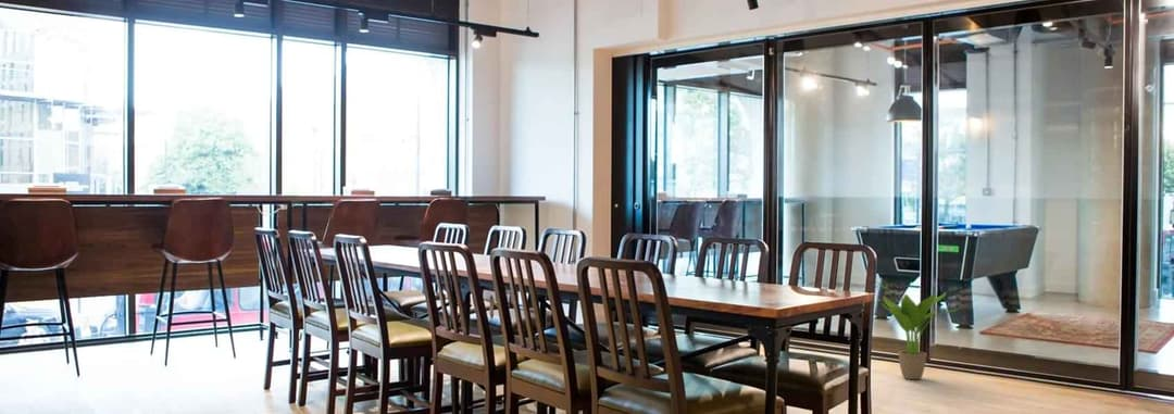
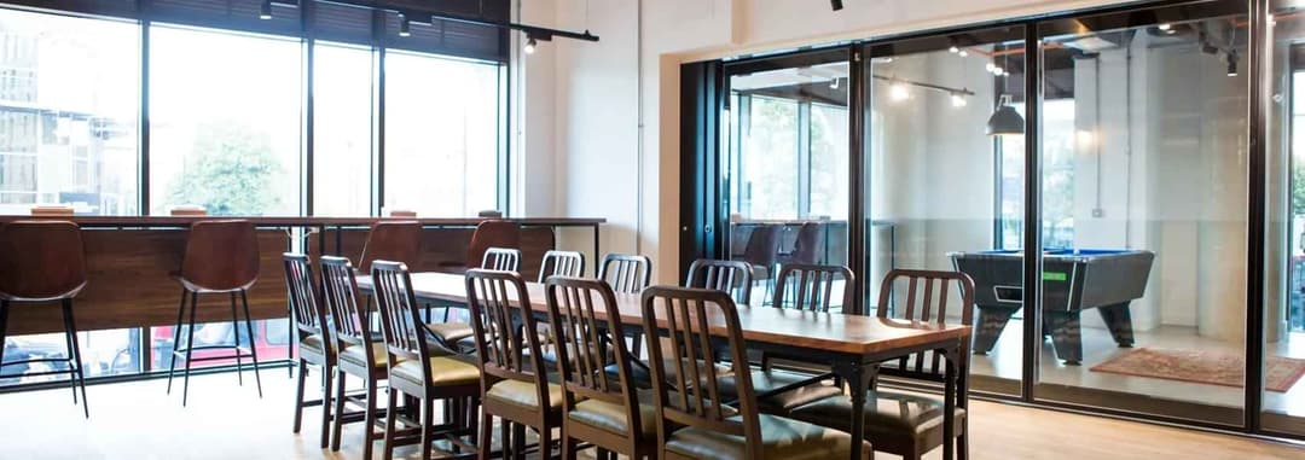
- potted plant (911, 329)
